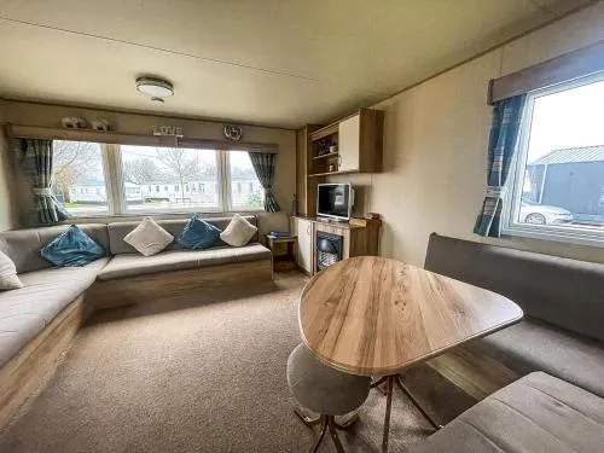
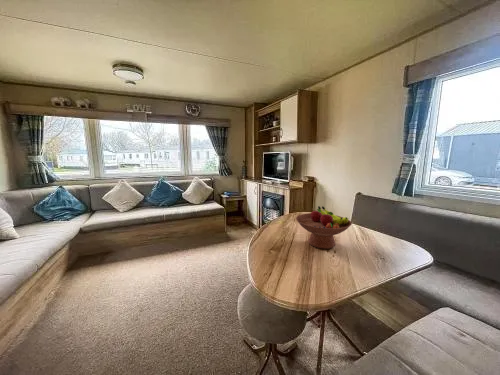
+ fruit bowl (322, 227)
